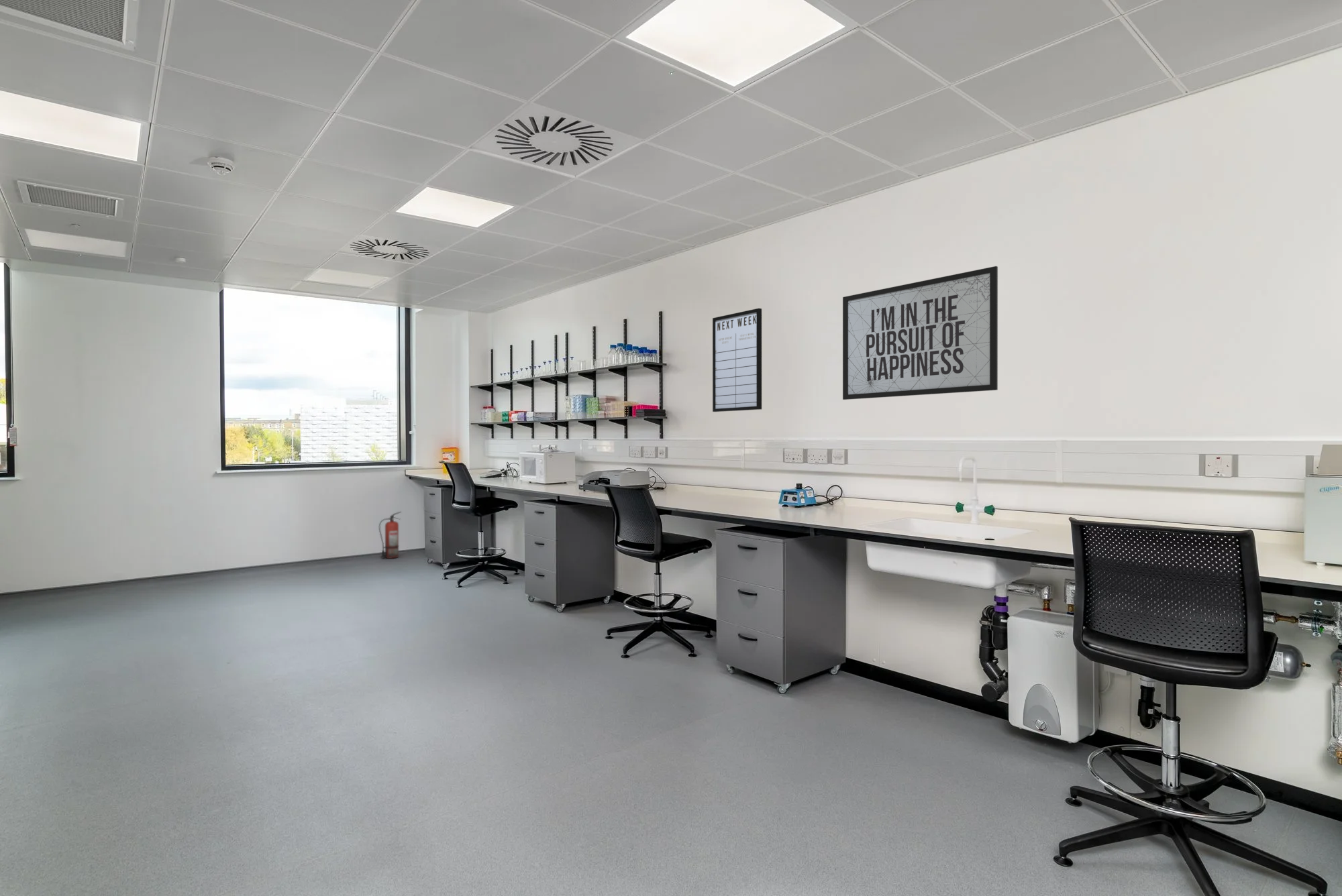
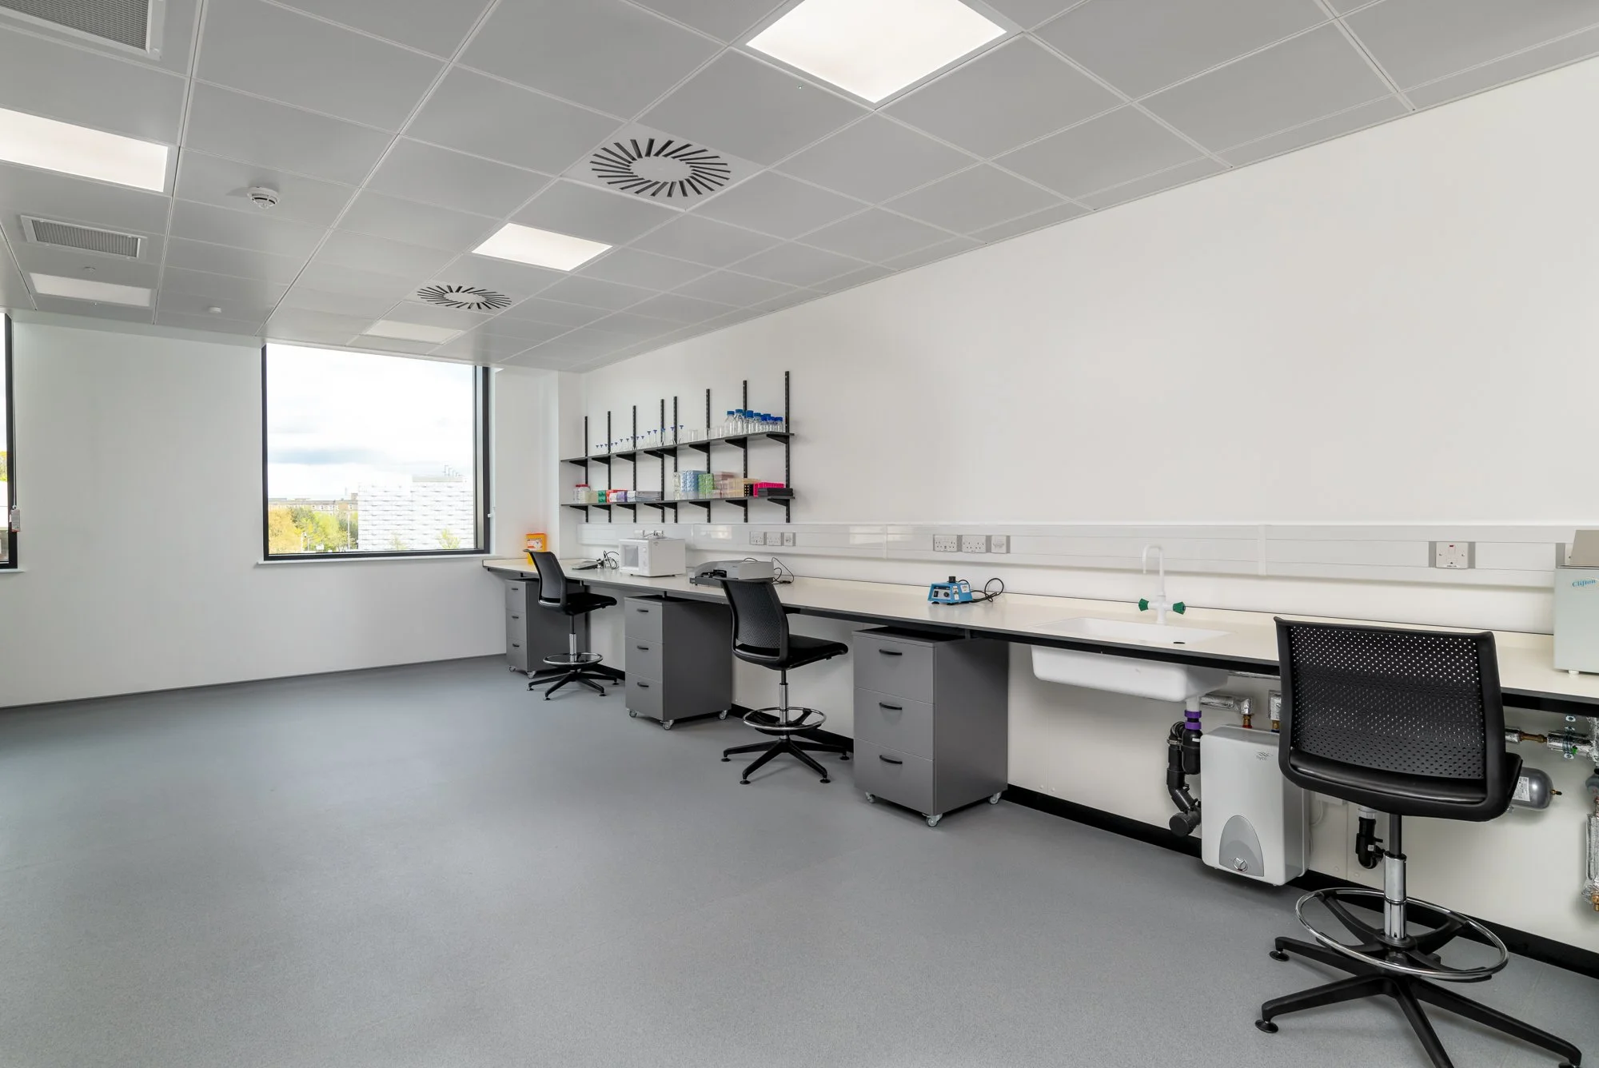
- mirror (913, 339)
- writing board (736, 361)
- fire extinguisher (390, 535)
